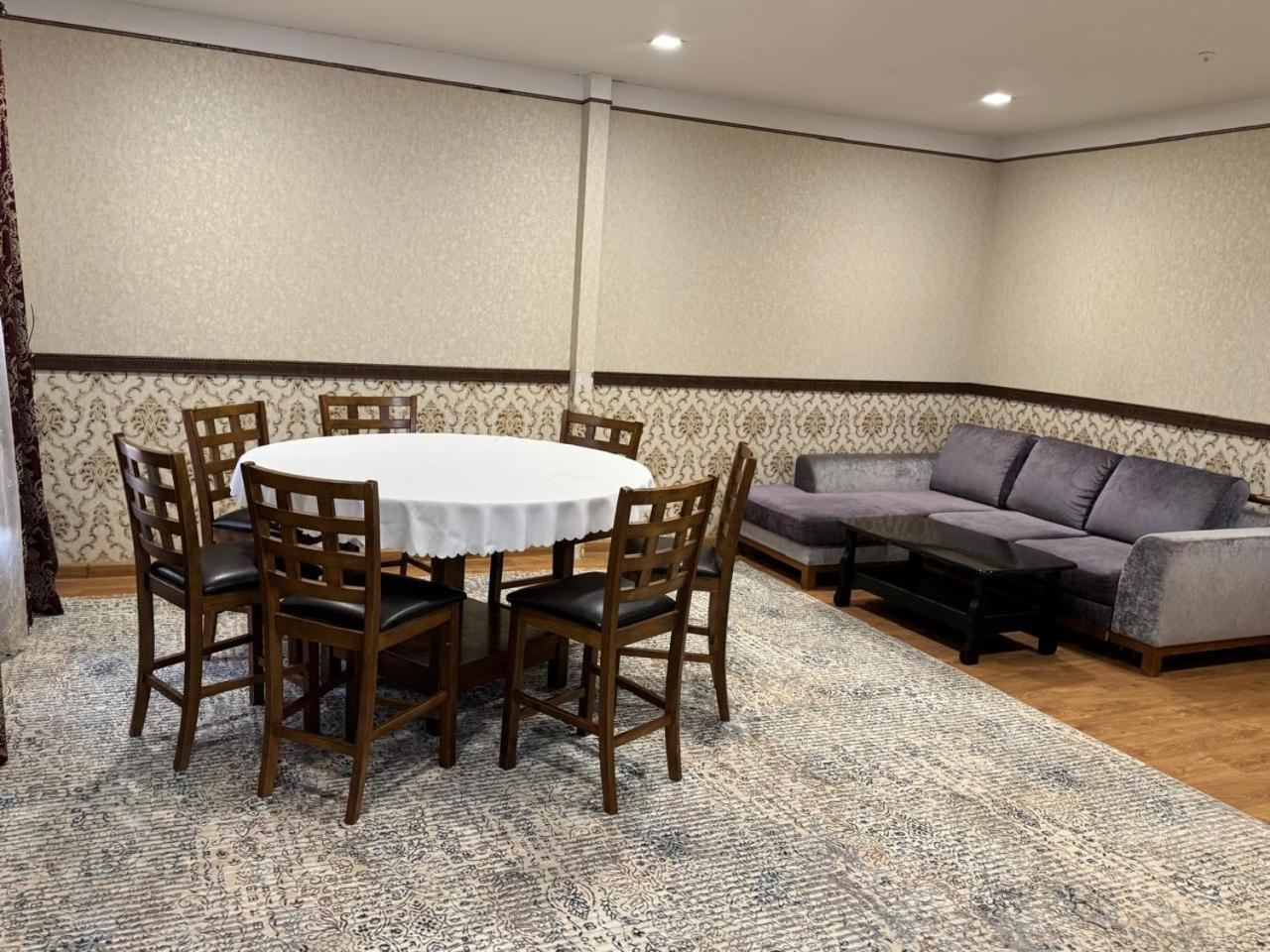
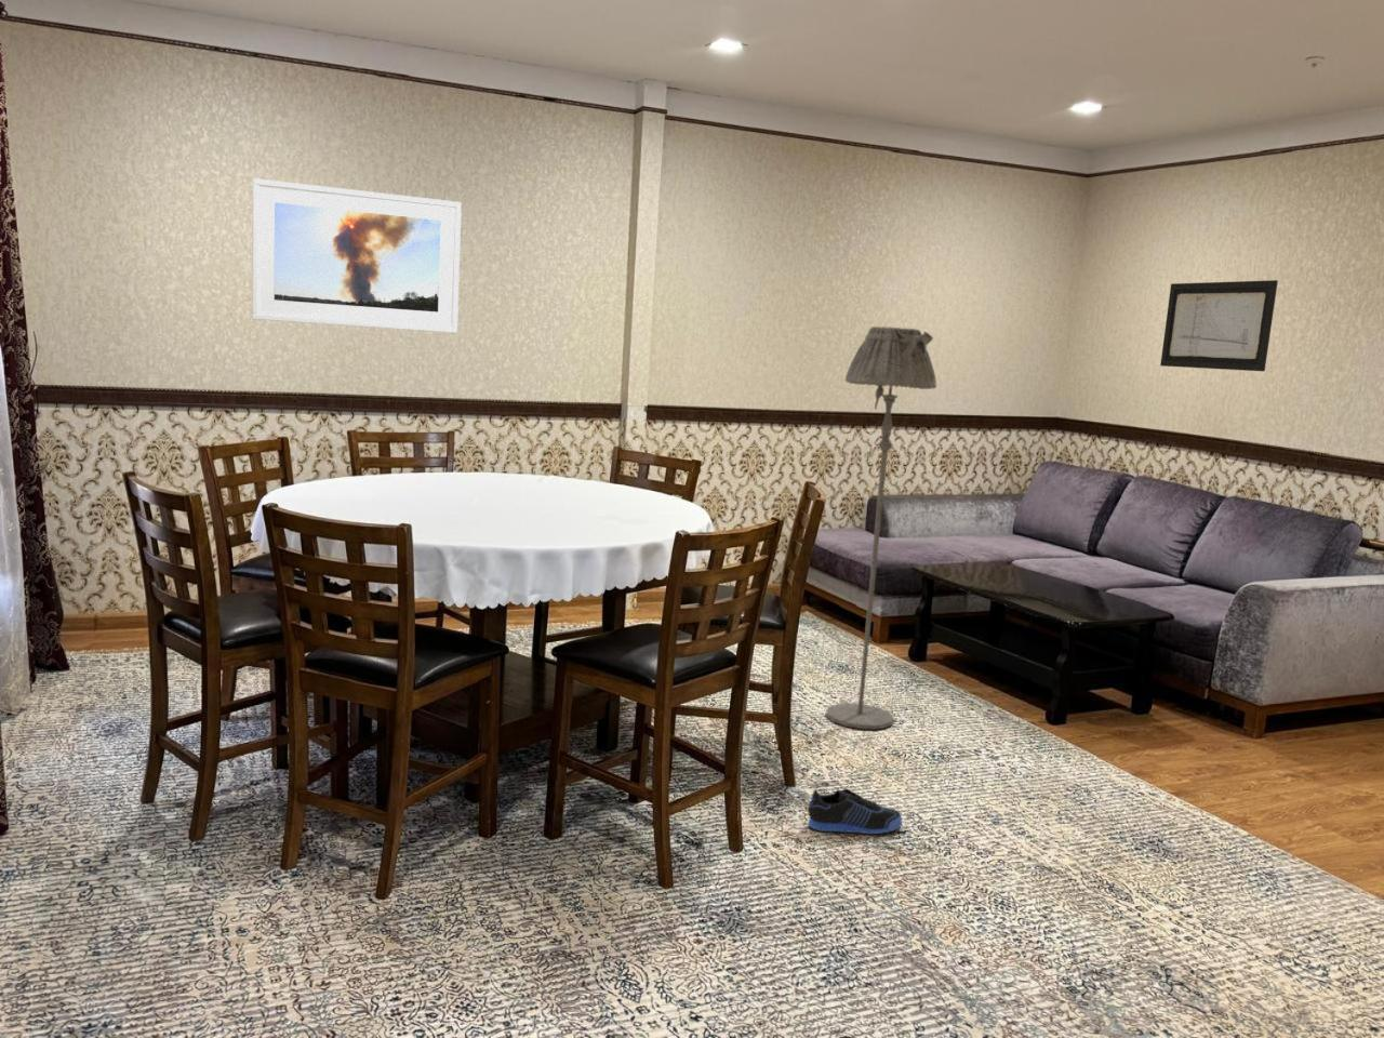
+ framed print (359, 258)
+ wall art (1215, 325)
+ floor lamp (876, 528)
+ sneaker (857, 809)
